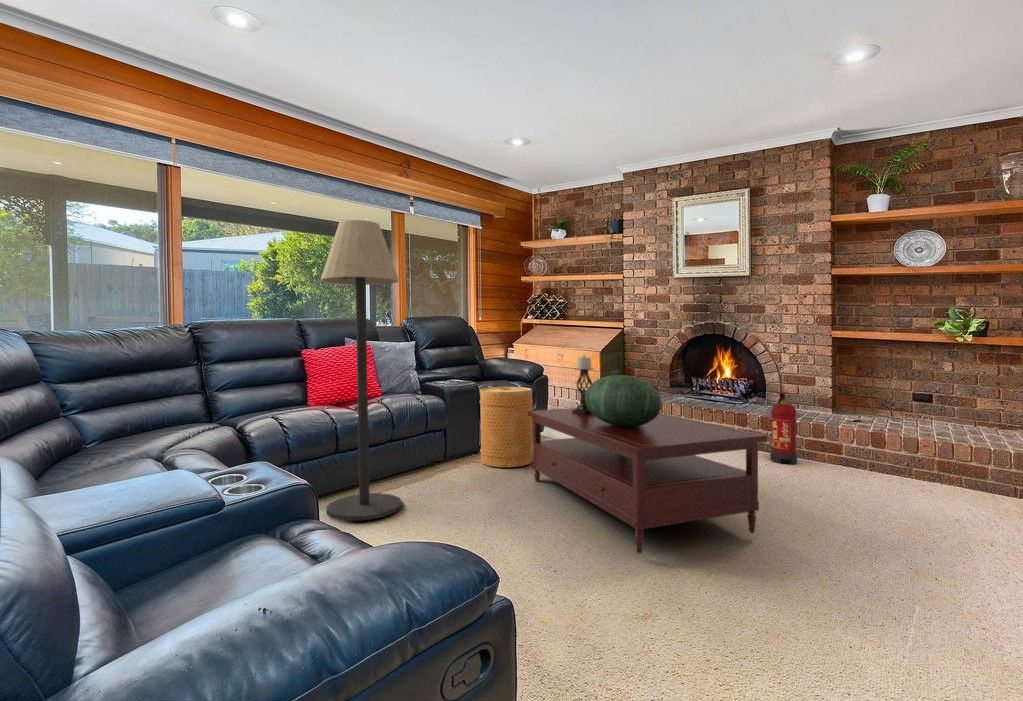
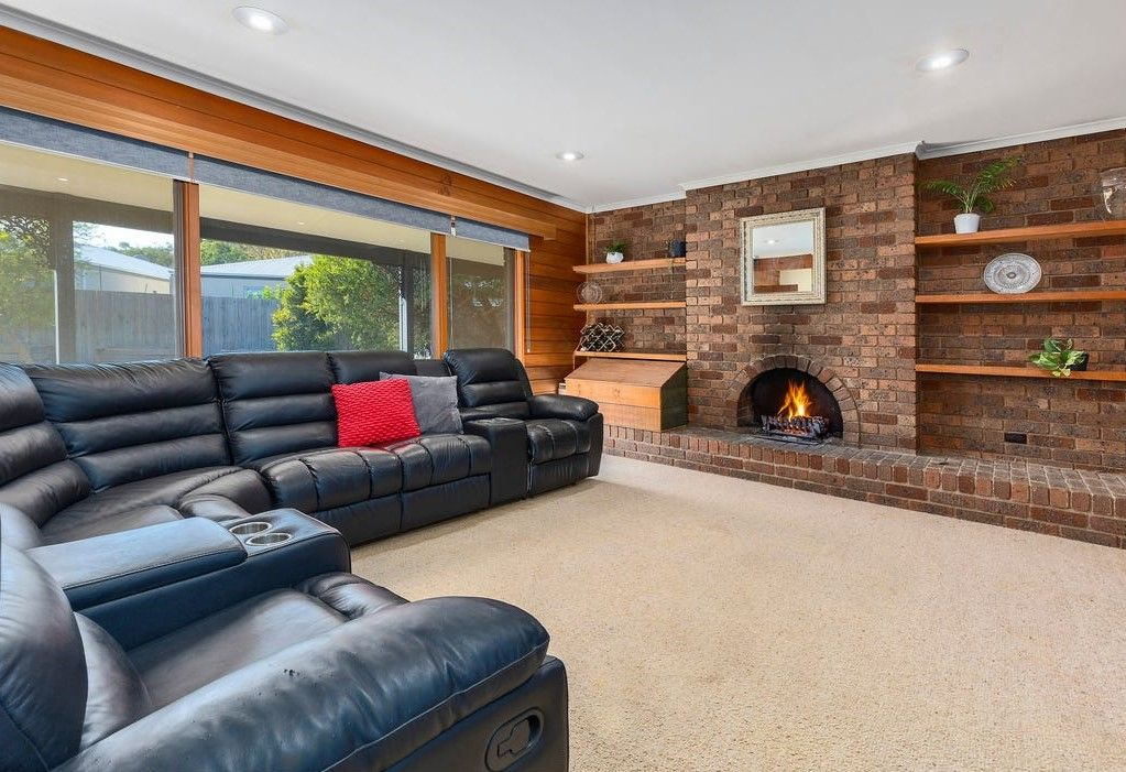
- floor lamp (362, 367)
- fire extinguisher (783, 425)
- decorative bowl (627, 399)
- coffee table (629, 463)
- basket (506, 425)
- candle holder (585, 383)
